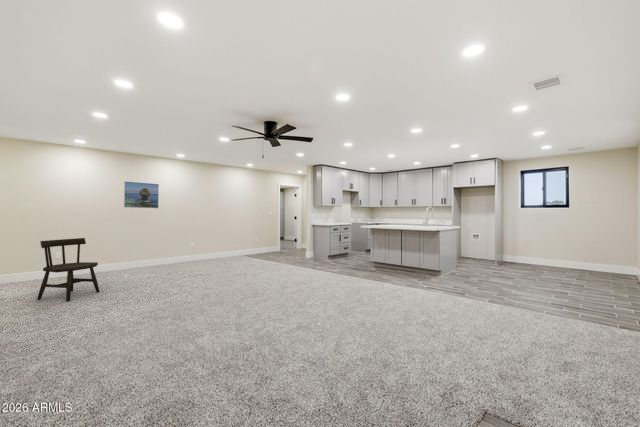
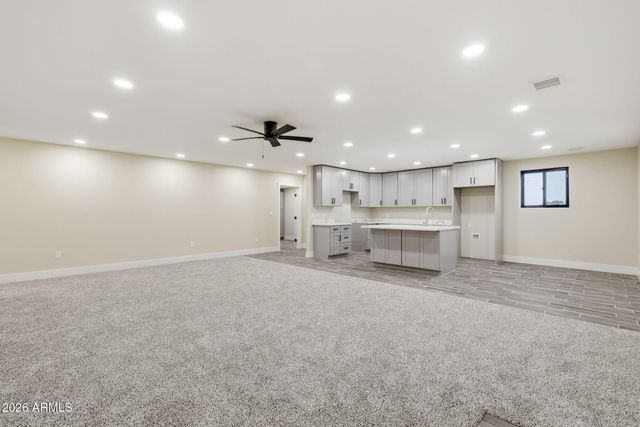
- dining chair (68, 267)
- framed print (142, 195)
